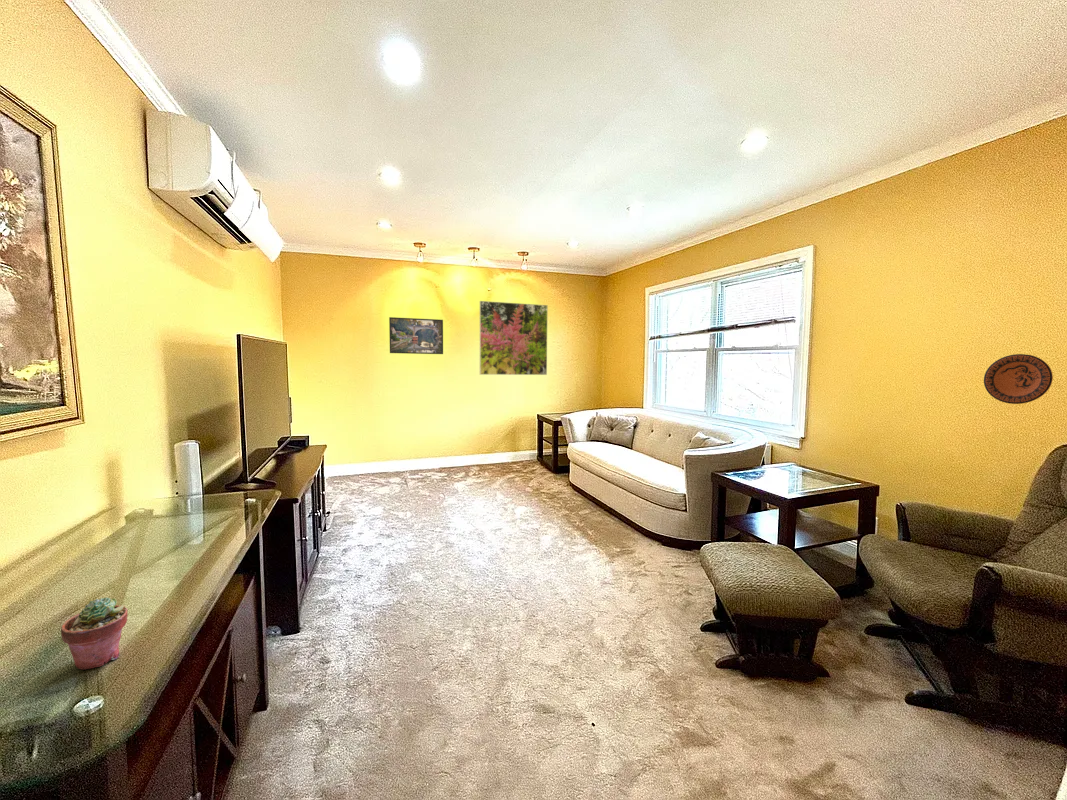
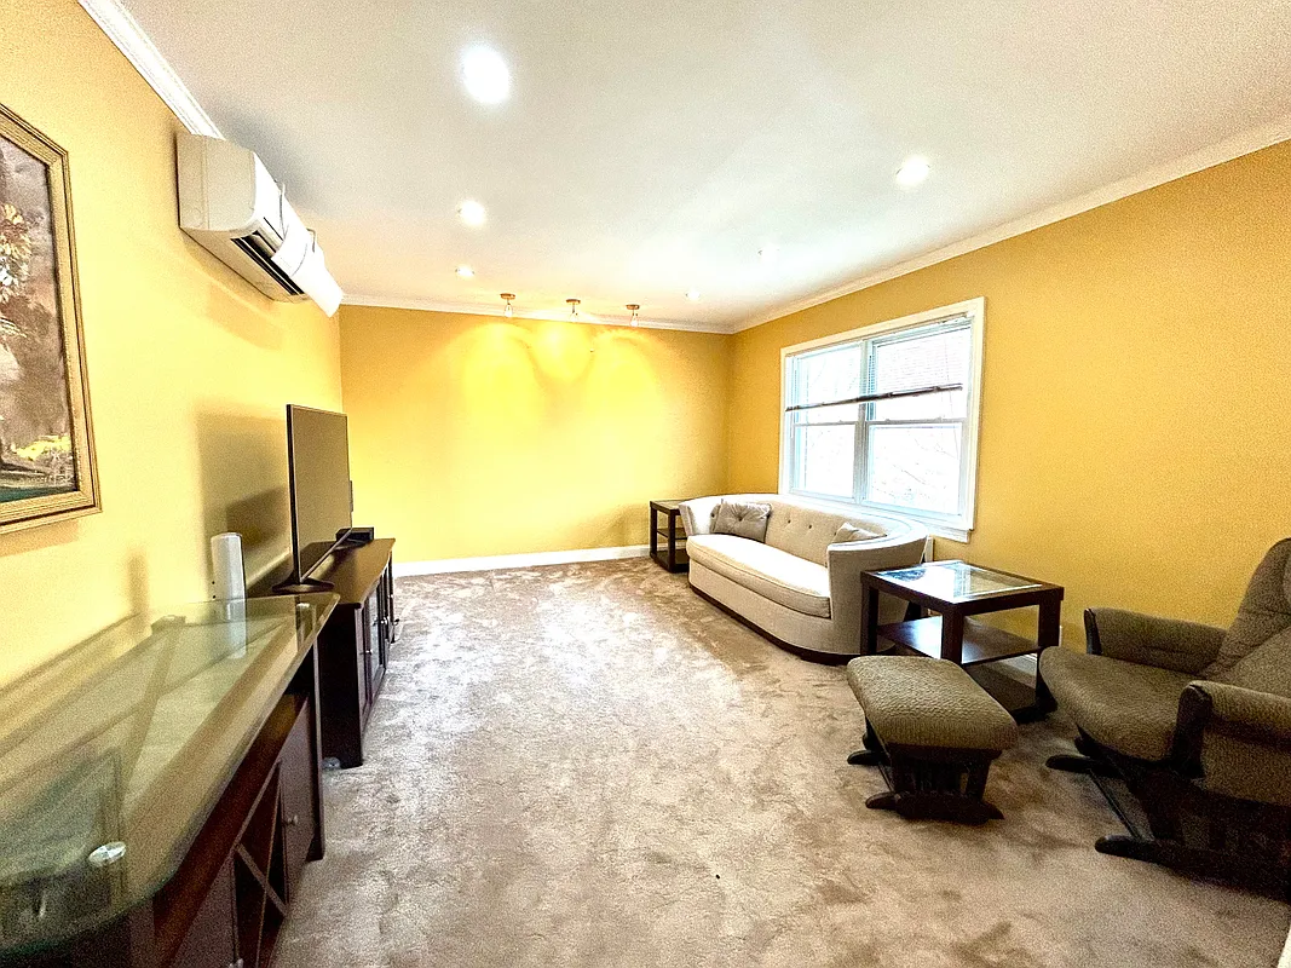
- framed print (514, 339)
- decorative plate (1016, 379)
- potted succulent (96, 630)
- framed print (416, 336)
